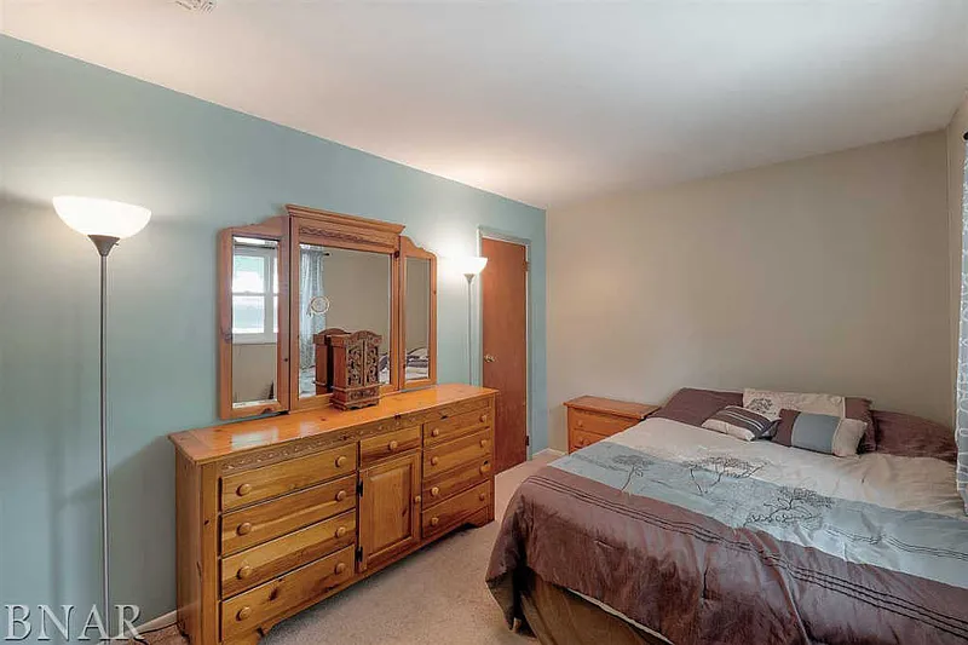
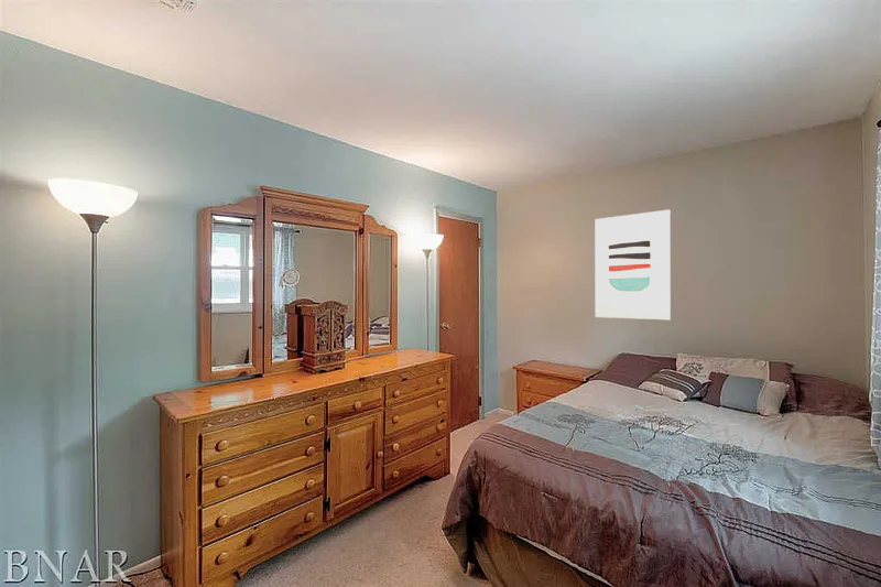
+ wall art (630, 267)
